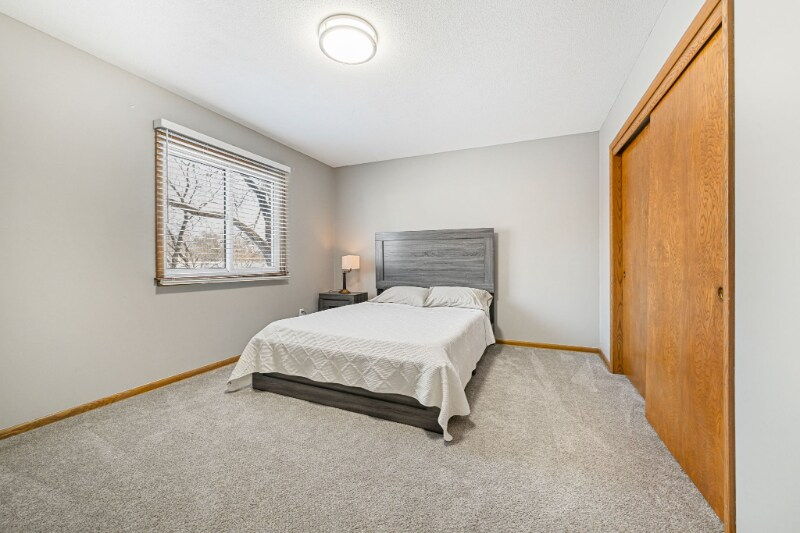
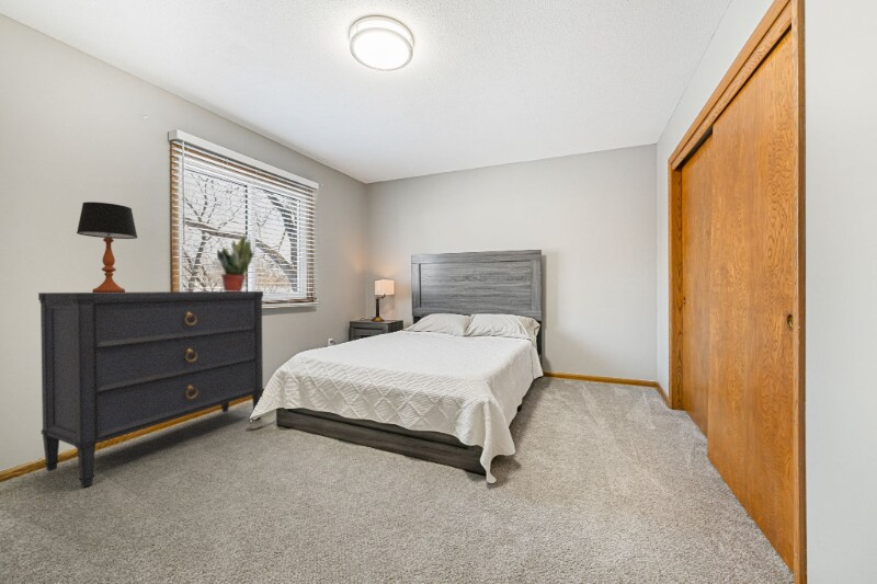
+ dresser (171, 366)
+ table lamp (109, 249)
+ potted plant (228, 261)
